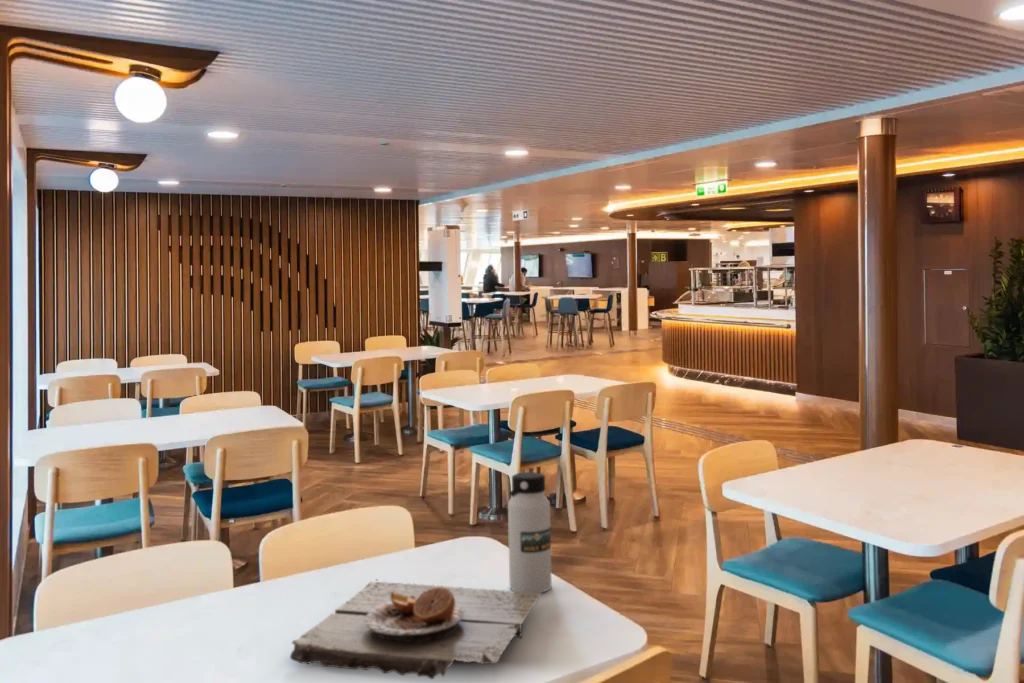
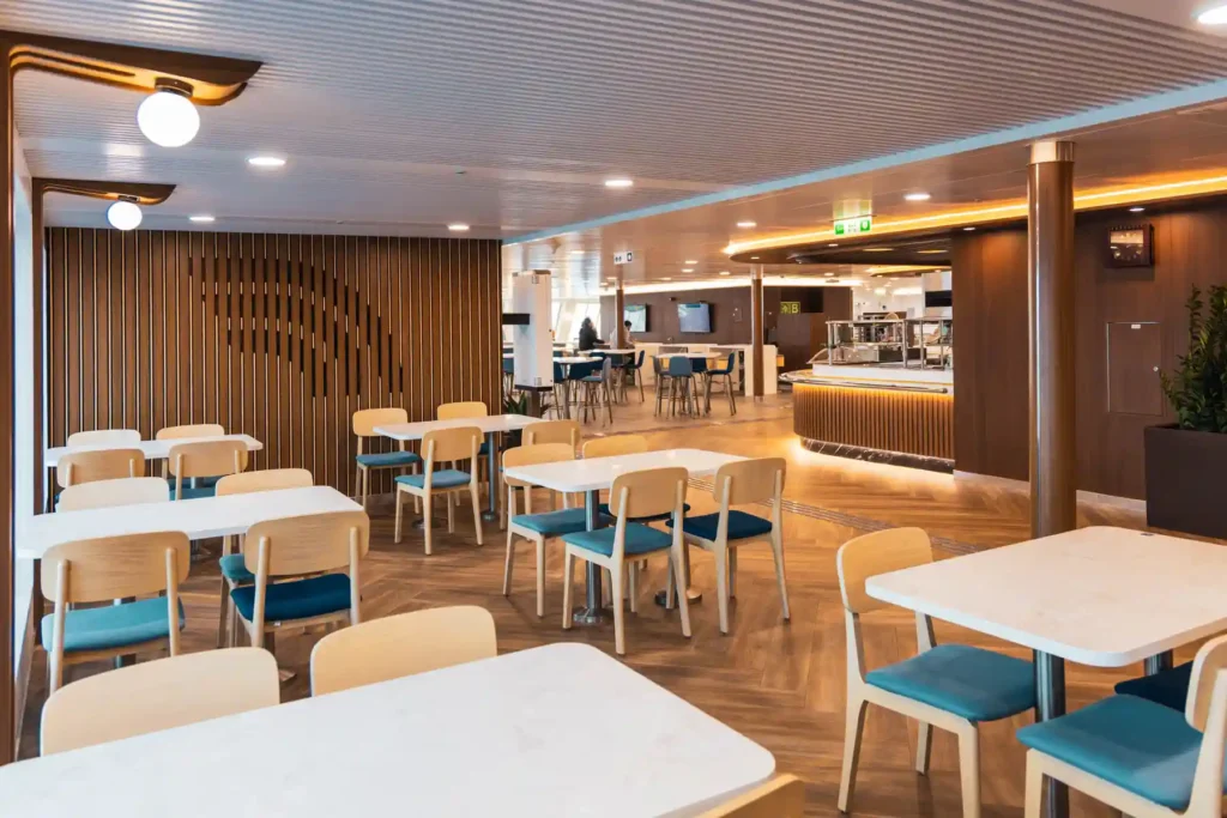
- water bottle (529, 531)
- plate (423, 608)
